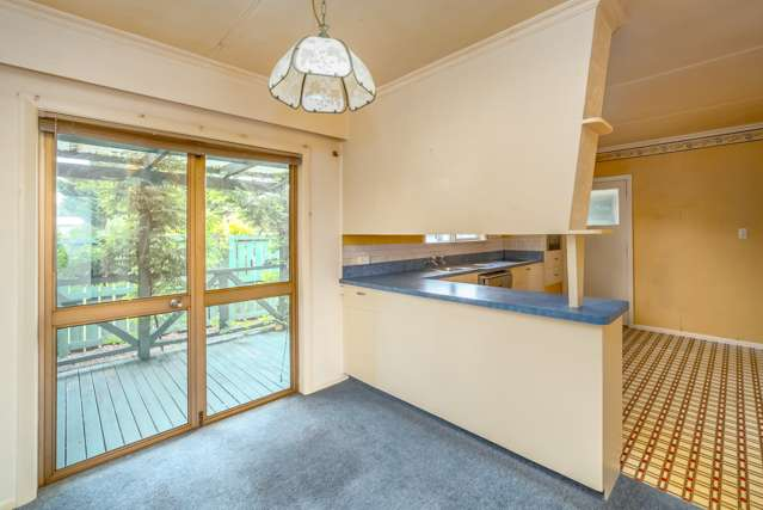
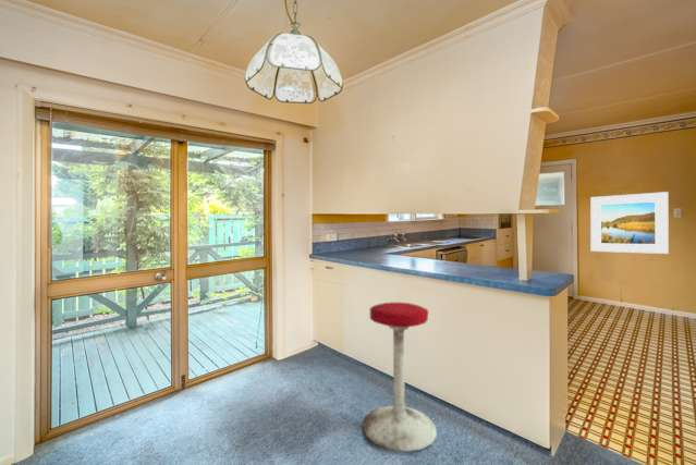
+ stool (399, 367)
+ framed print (626, 223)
